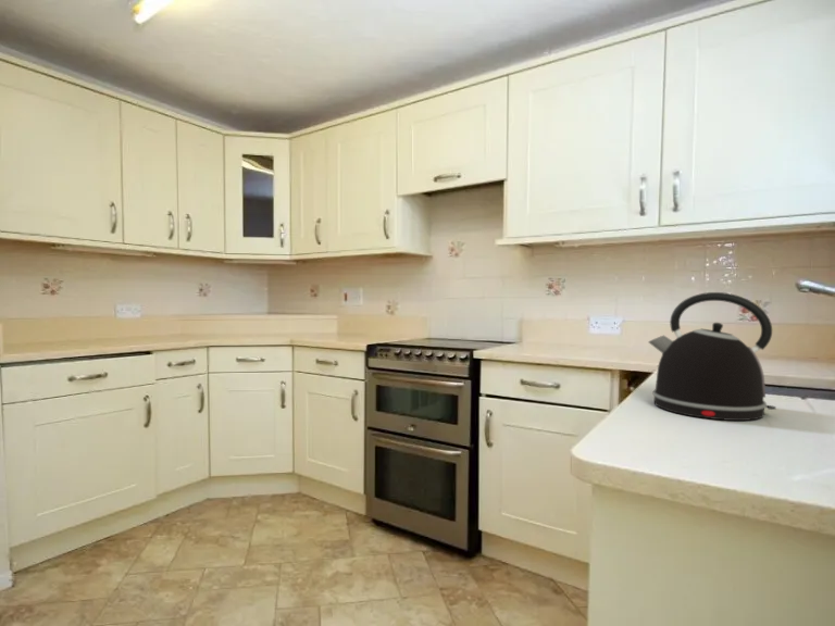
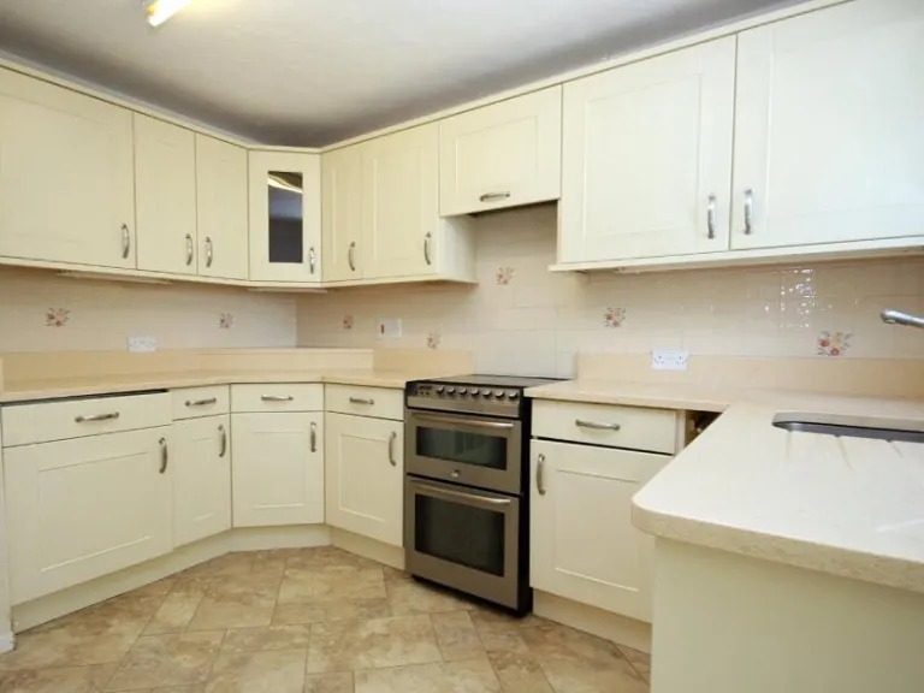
- kettle (709, 350)
